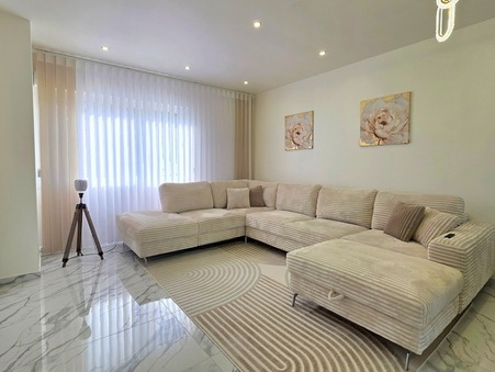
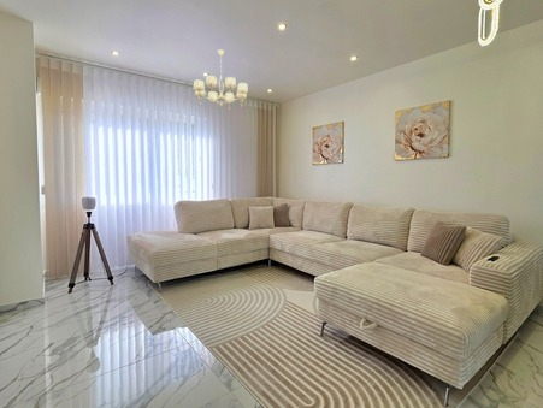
+ chandelier (222, 79)
